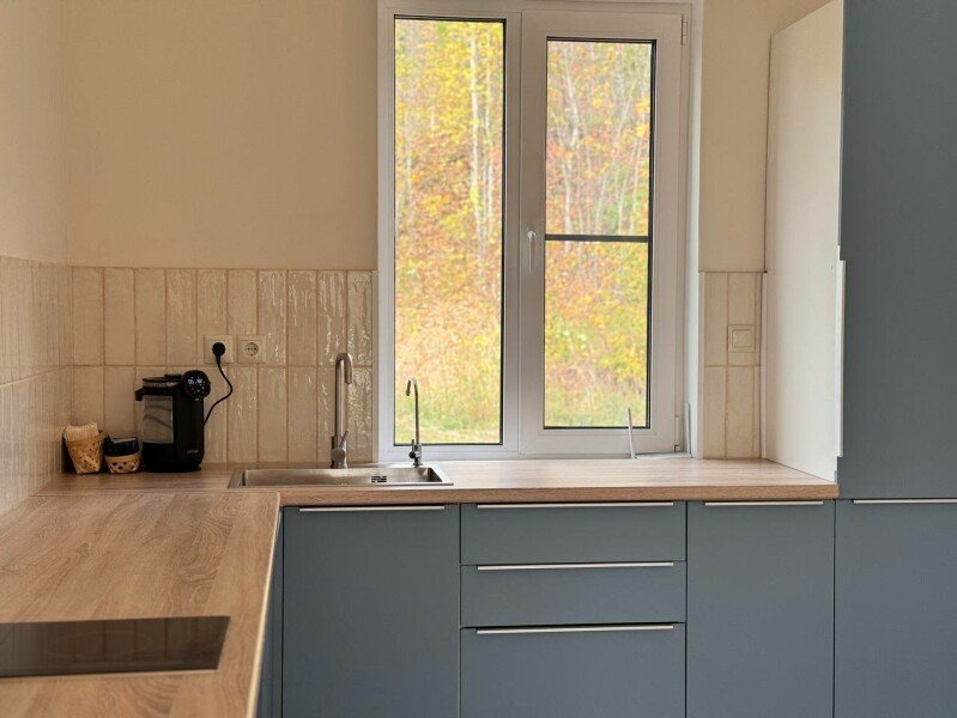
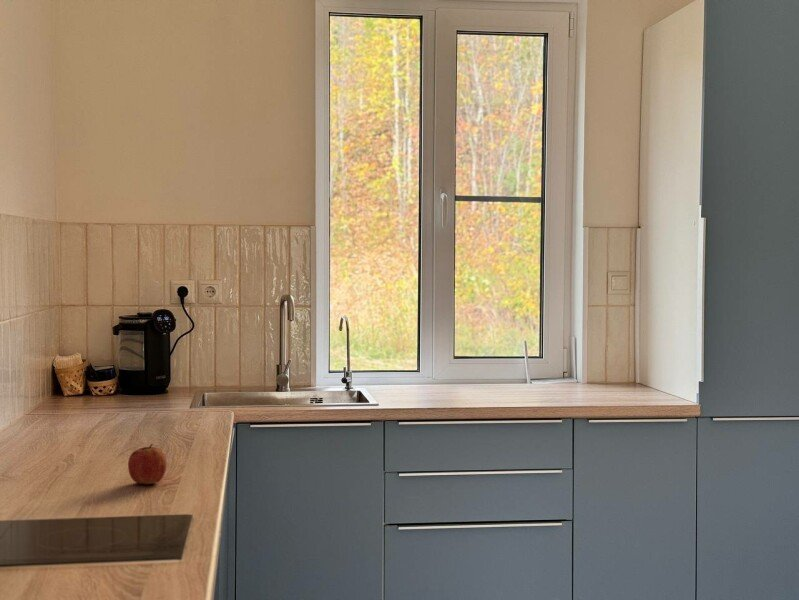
+ fruit (147, 463)
